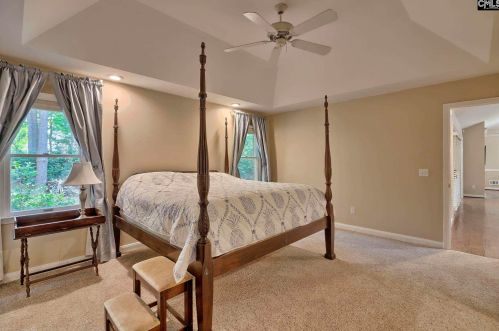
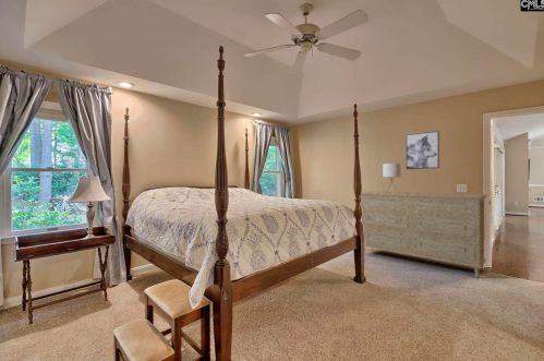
+ wall art (422, 151)
+ dresser (415, 227)
+ lamp (392, 178)
